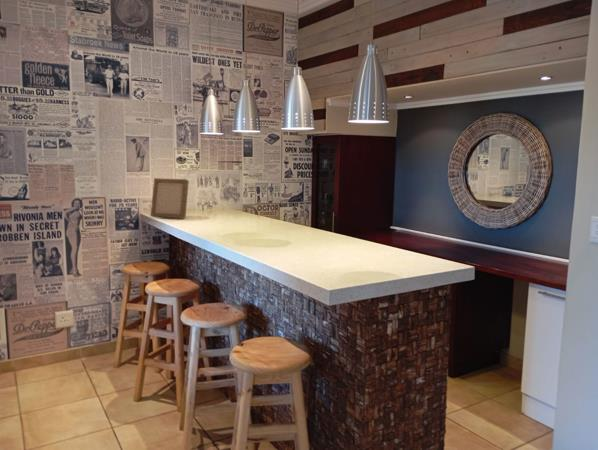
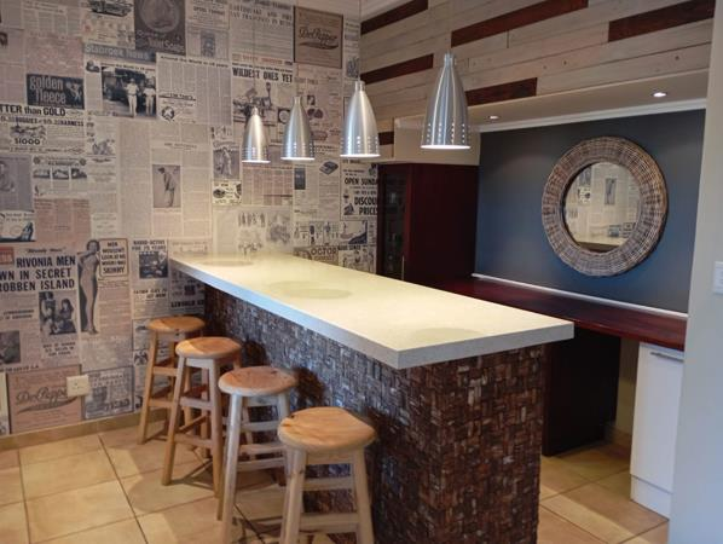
- photo frame (171, 198)
